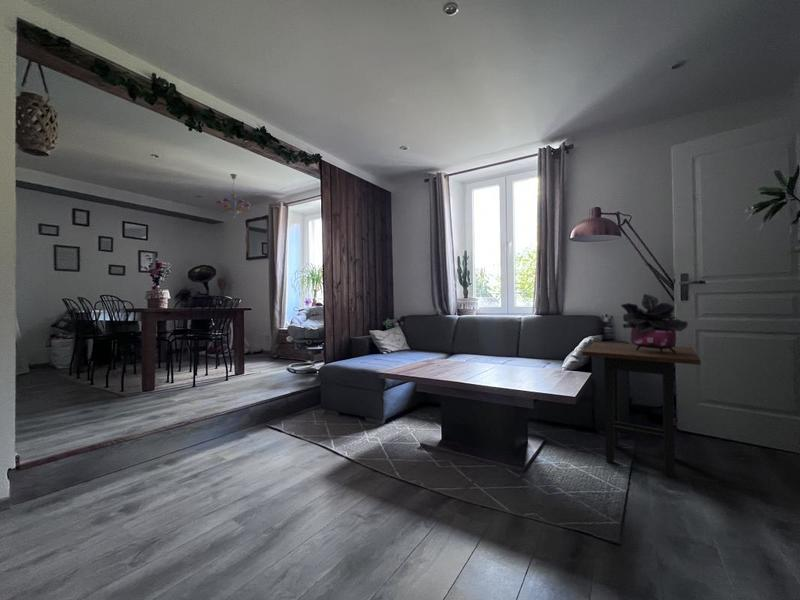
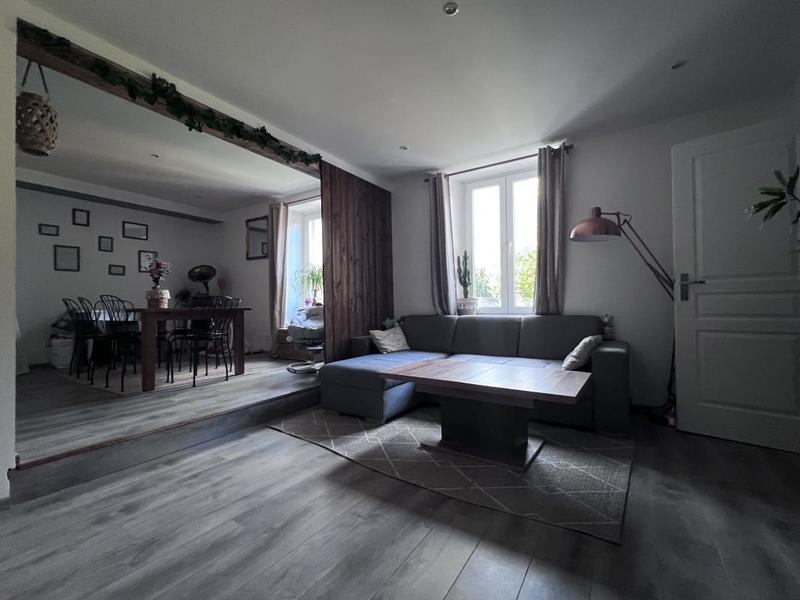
- side table (618, 404)
- potted plant (652, 322)
- chandelier (233, 196)
